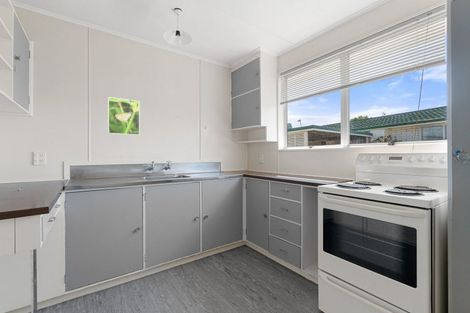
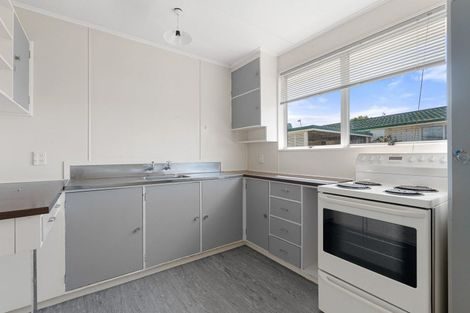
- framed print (124, 116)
